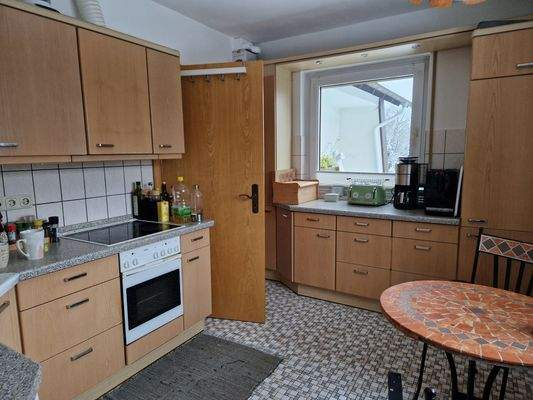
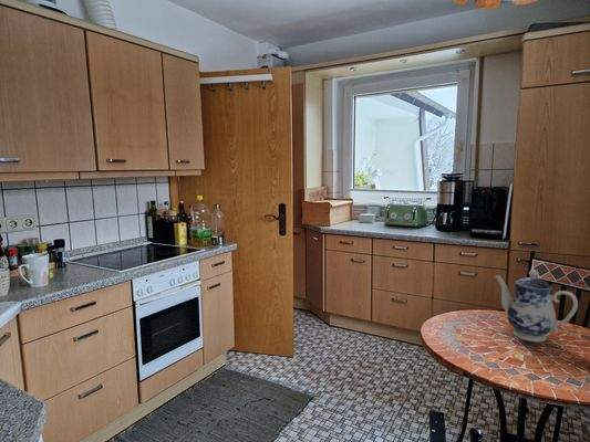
+ teapot (531, 303)
